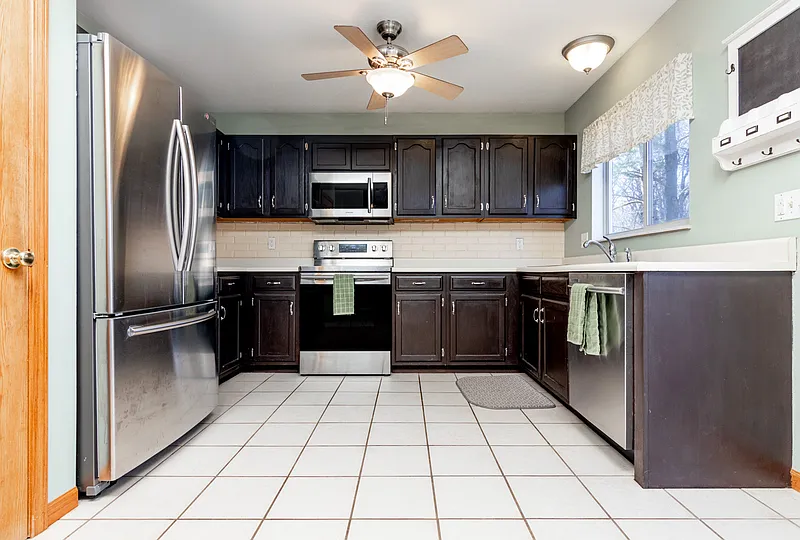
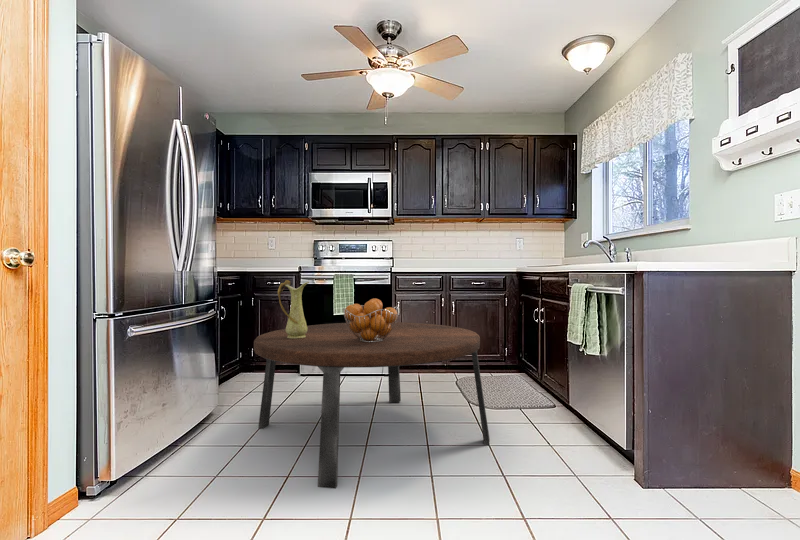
+ dining table (369, 366)
+ pitcher (293, 308)
+ fruit basket (371, 319)
